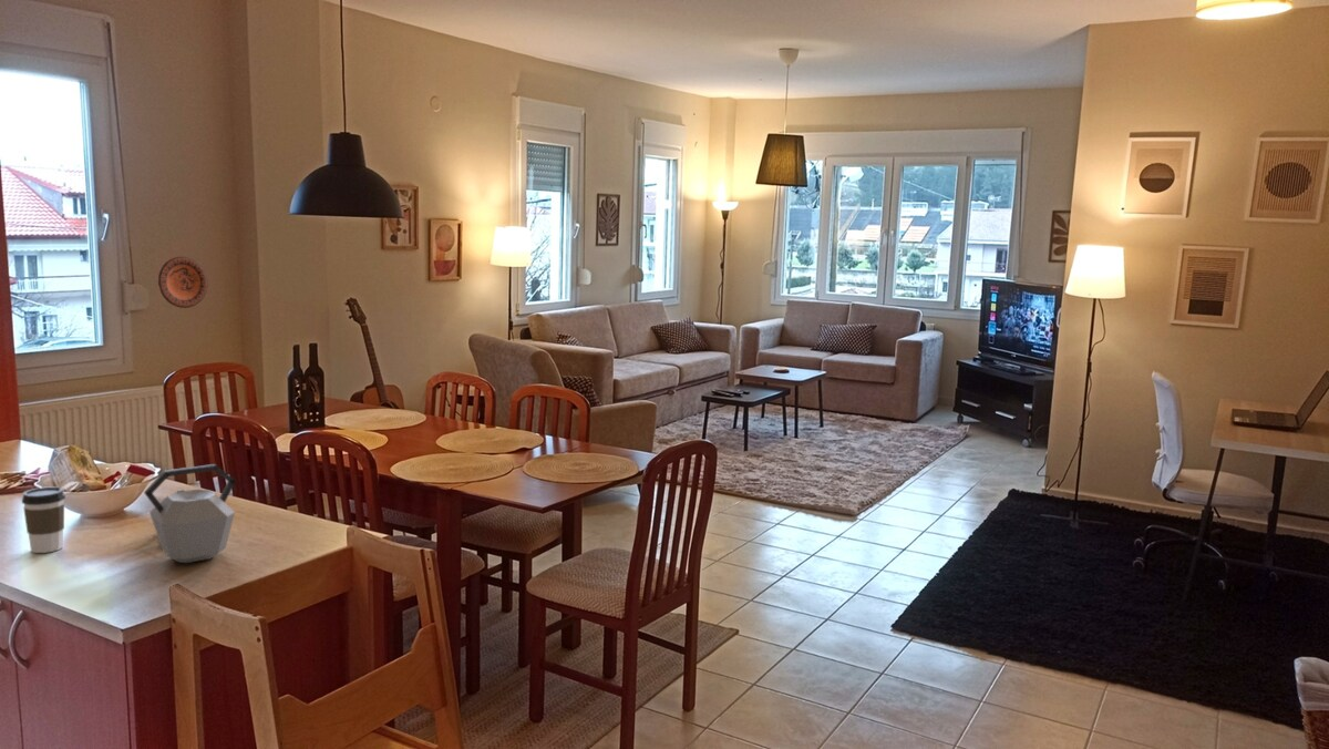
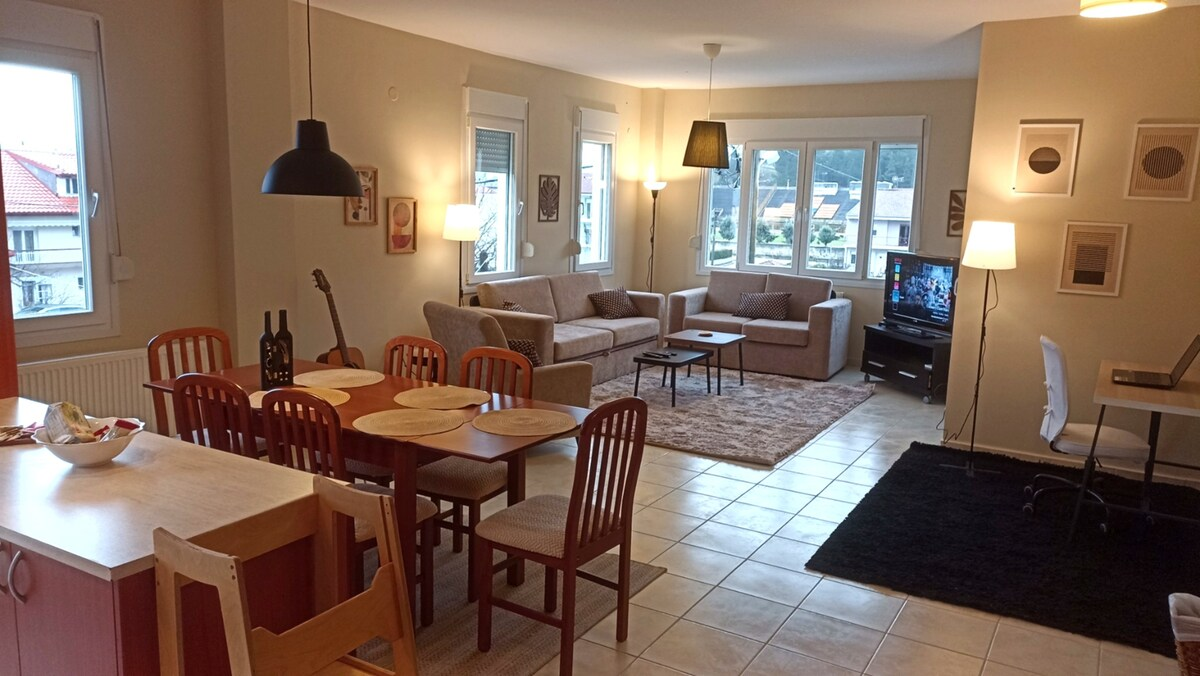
- decorative plate (183, 281)
- coffee cup (44, 520)
- kettle (182, 503)
